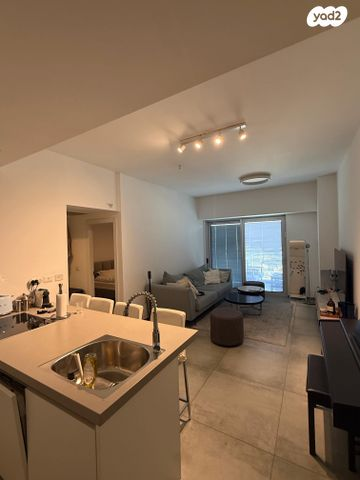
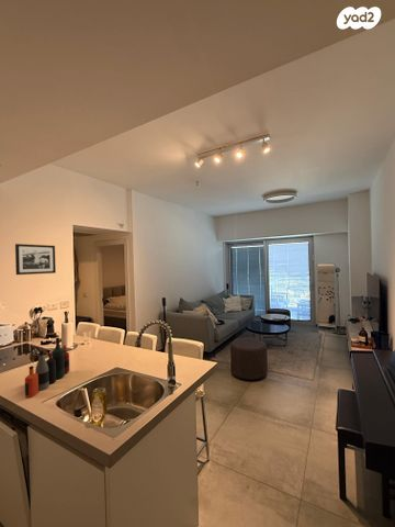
+ picture frame (36, 259)
+ bottle collection (48, 362)
